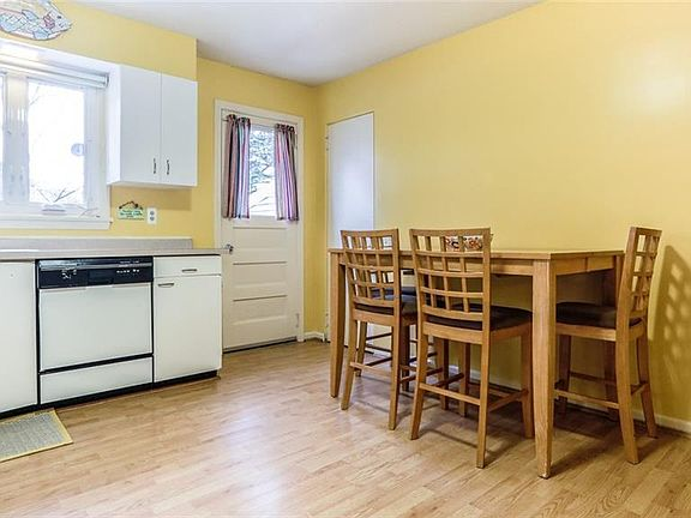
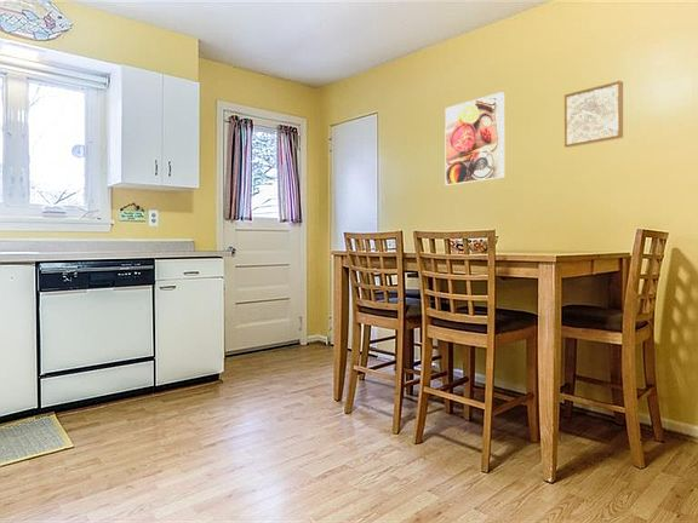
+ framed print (473, 140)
+ wall art (593, 115)
